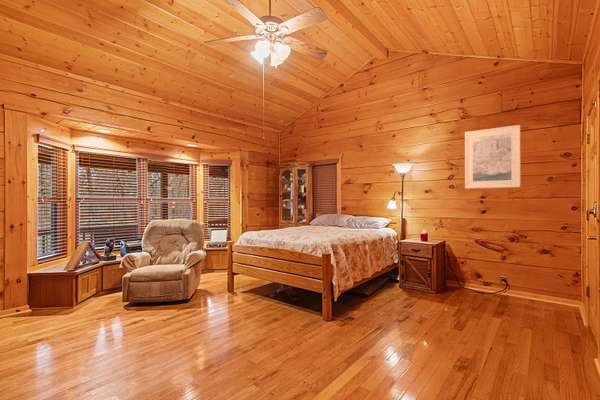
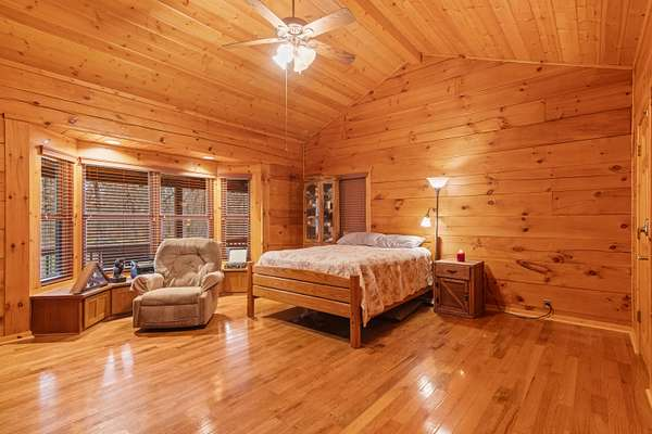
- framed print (491, 158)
